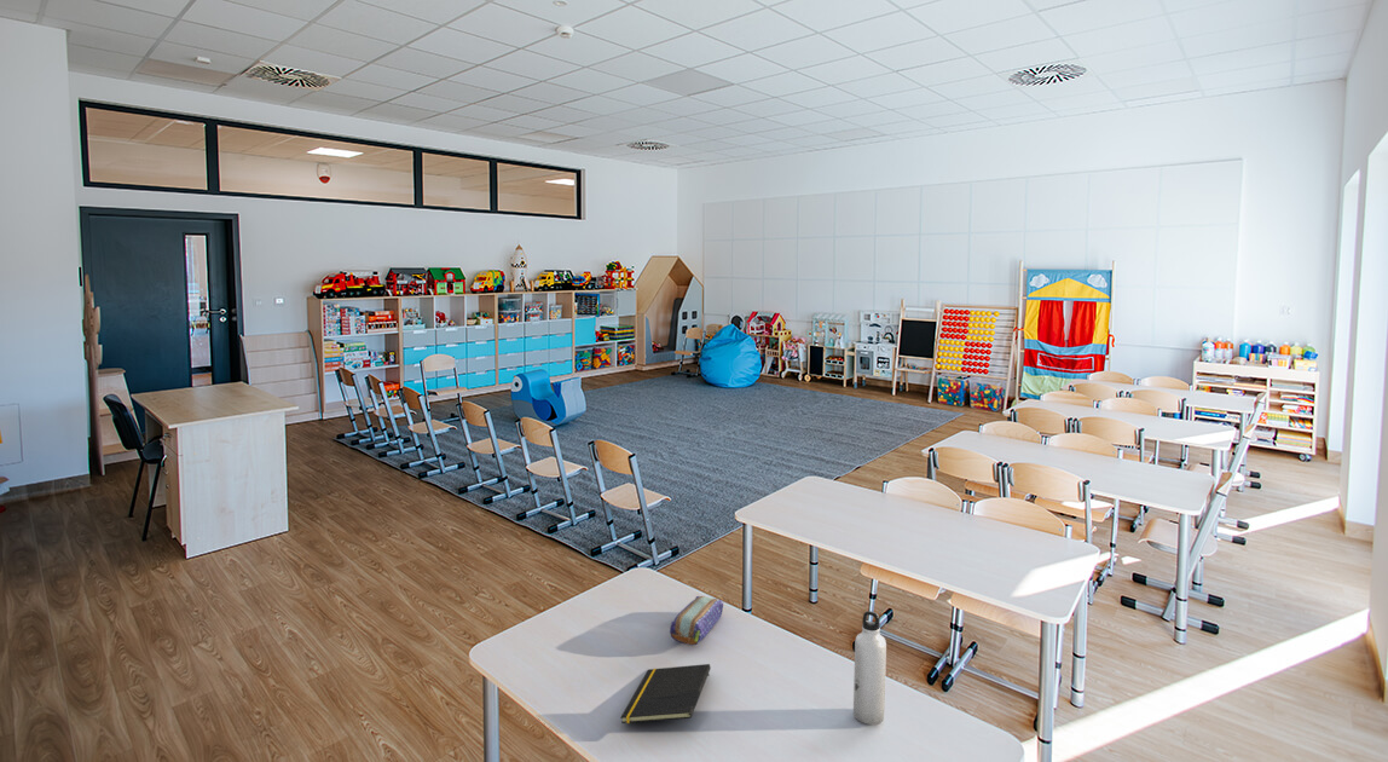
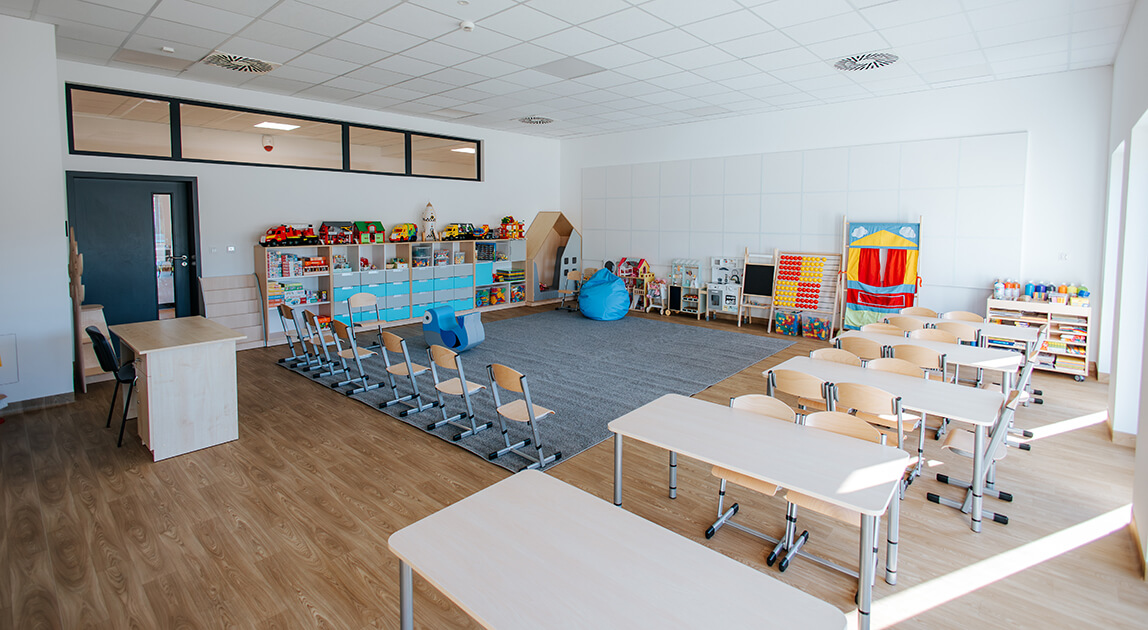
- pencil case (696, 618)
- water bottle (869, 664)
- notepad (667, 692)
